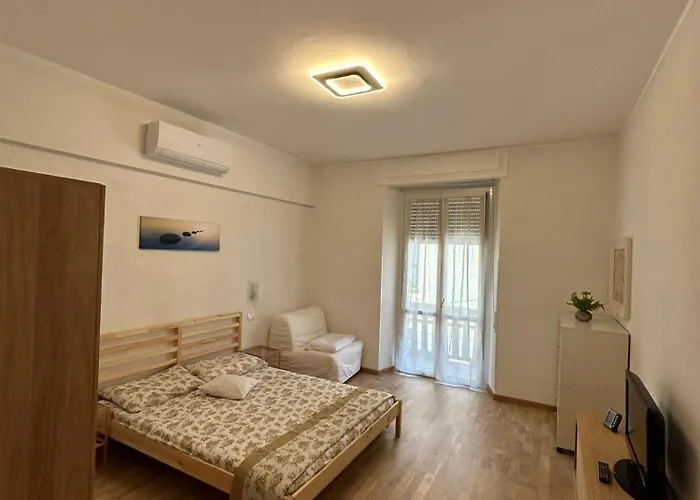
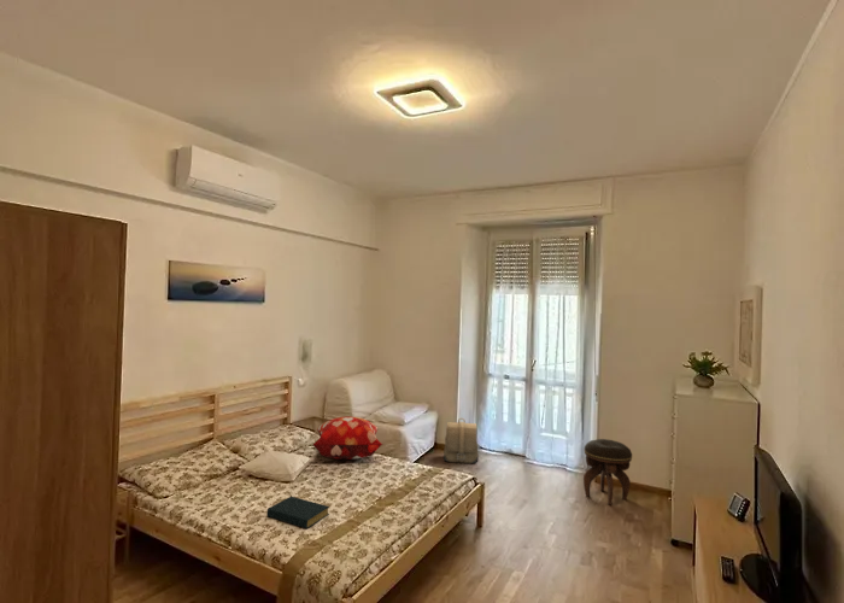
+ footstool (606, 469)
+ backpack (461, 440)
+ hardback book (298, 511)
+ decorative pillow (348, 435)
